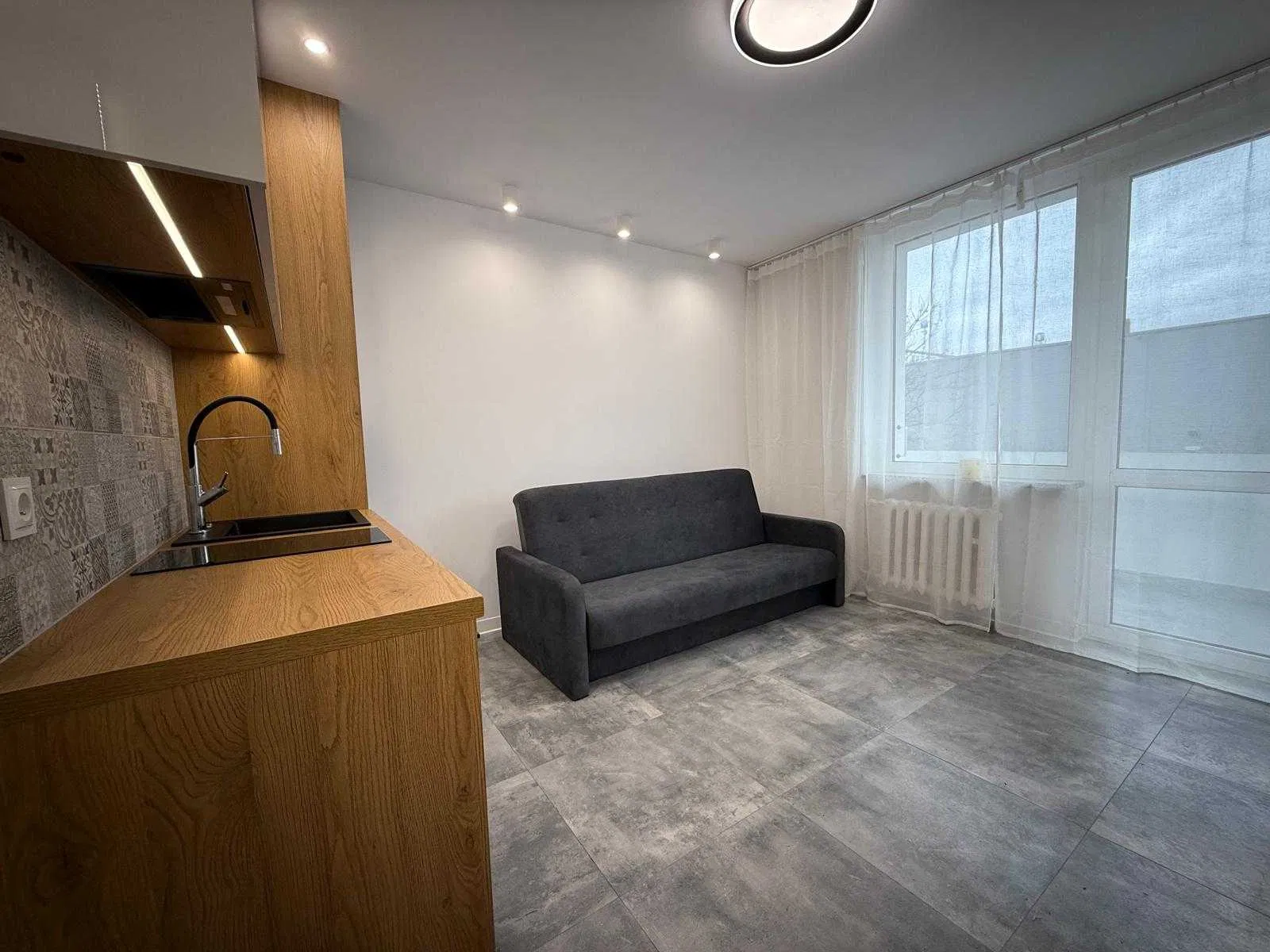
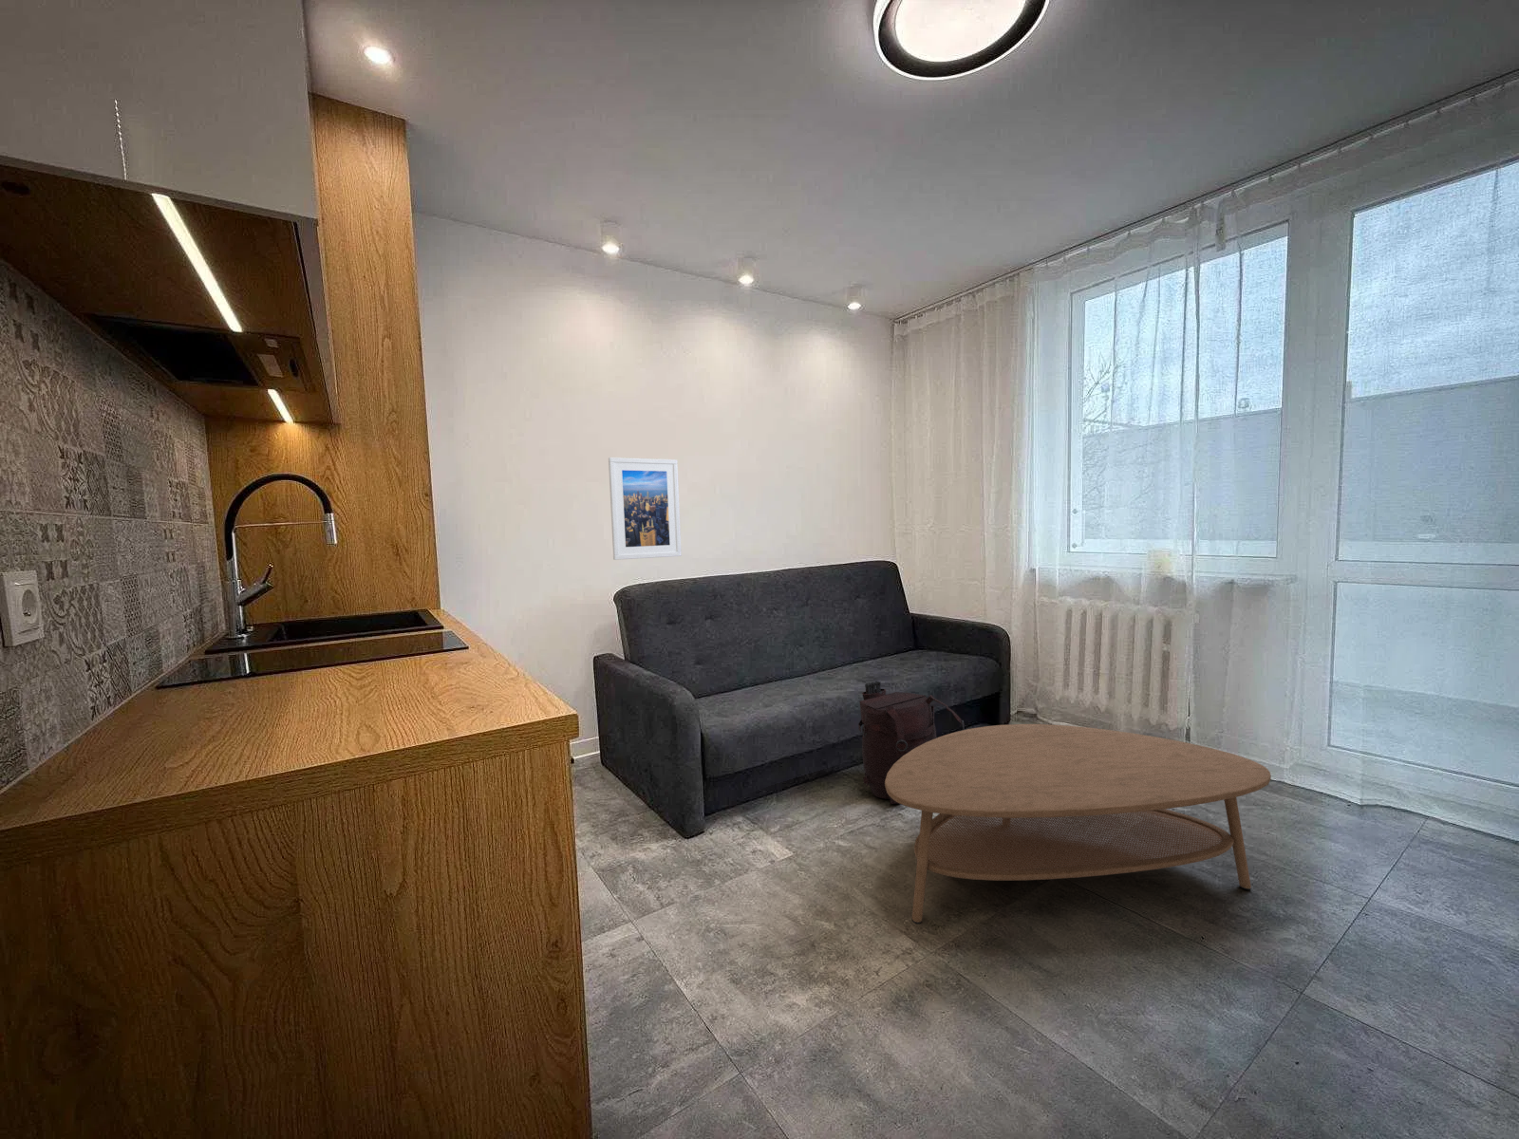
+ backpack (899, 738)
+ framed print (646, 507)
+ coffee table (1051, 815)
